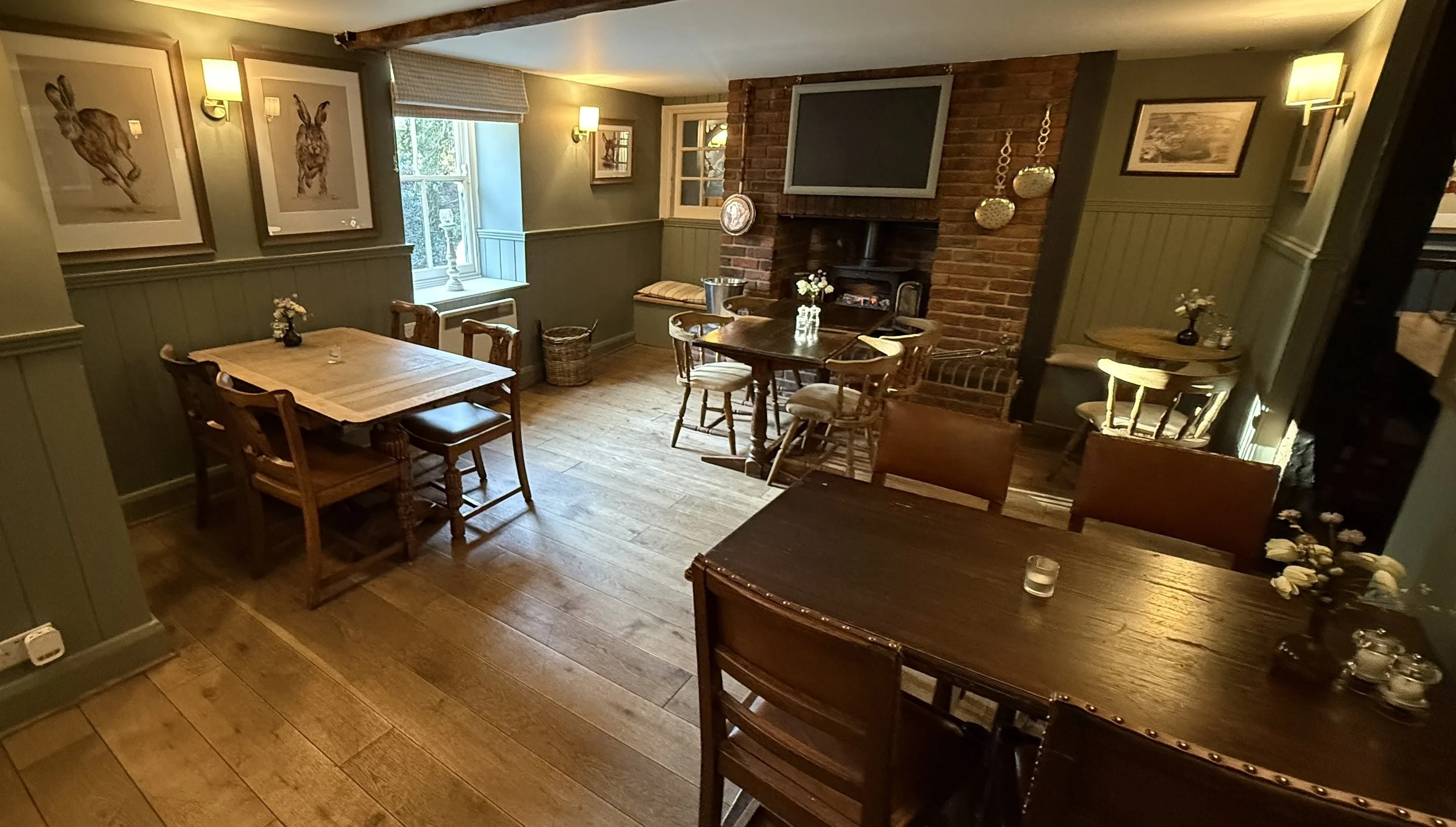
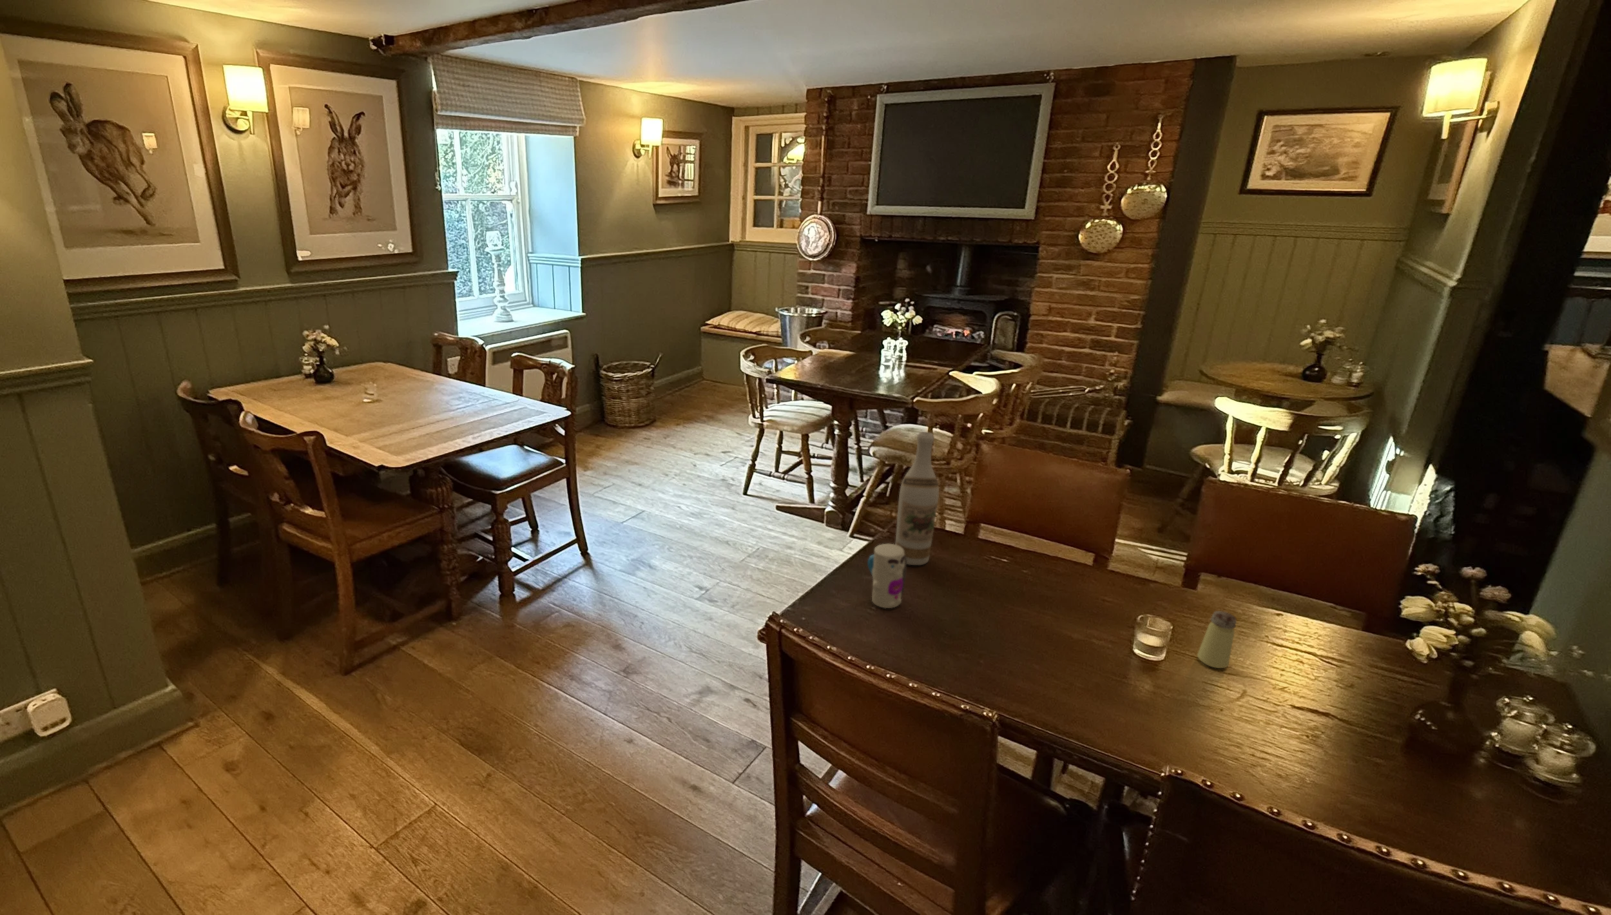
+ toy (885, 573)
+ wine bottle (918, 498)
+ saltshaker (1218, 638)
